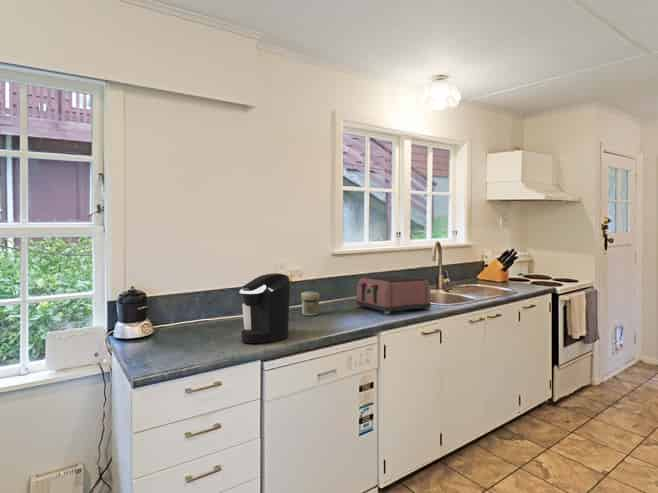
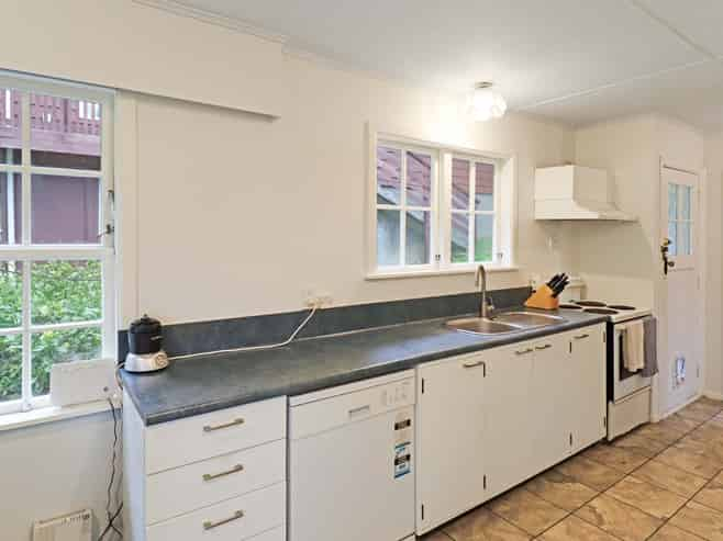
- coffee maker (263, 306)
- toaster (390, 293)
- jar (310, 303)
